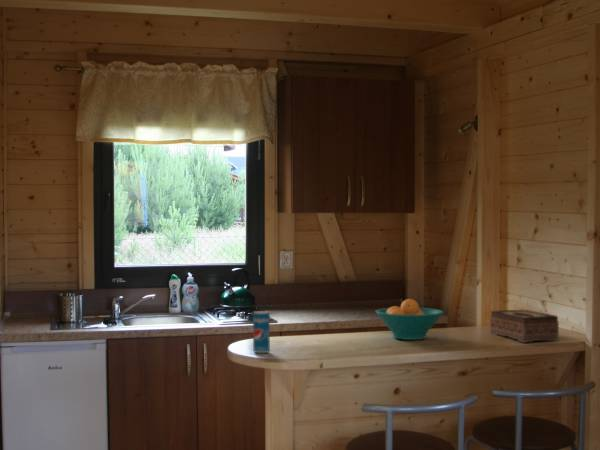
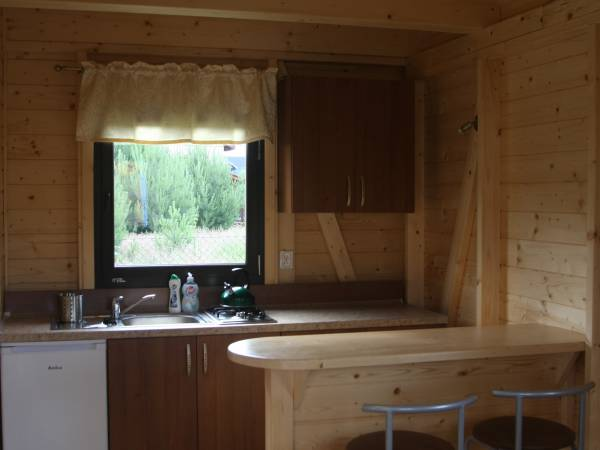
- beverage can (261, 332)
- tissue box (523, 325)
- fruit bowl (409, 318)
